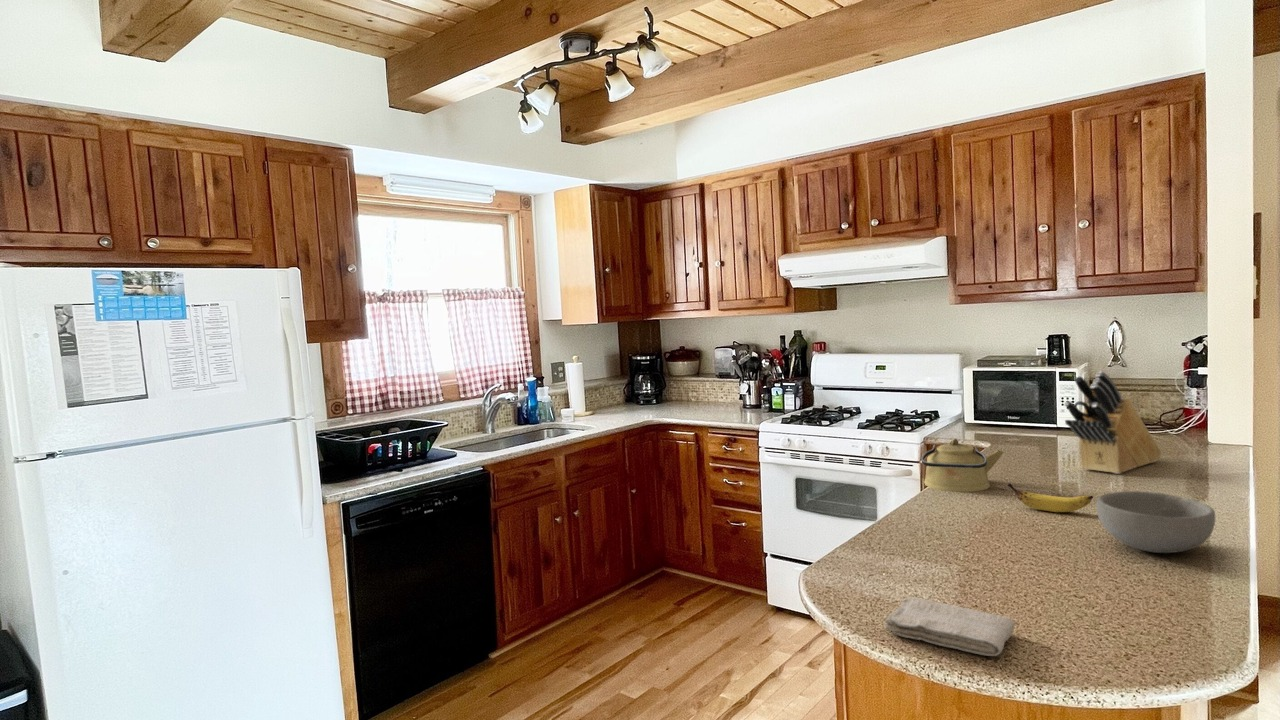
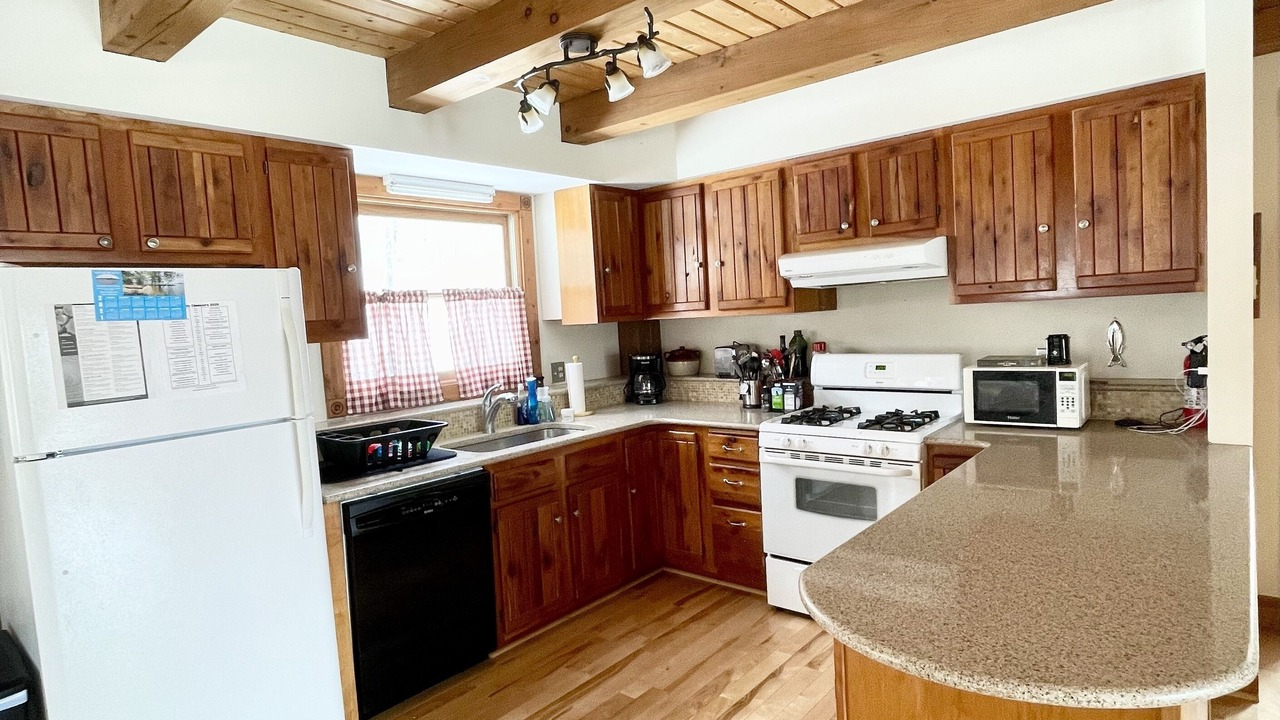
- kettle (962, 462)
- washcloth (949, 623)
- banana (1049, 498)
- bowl (1153, 525)
- knife block (1112, 418)
